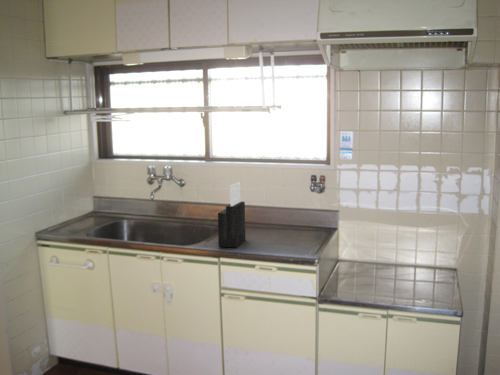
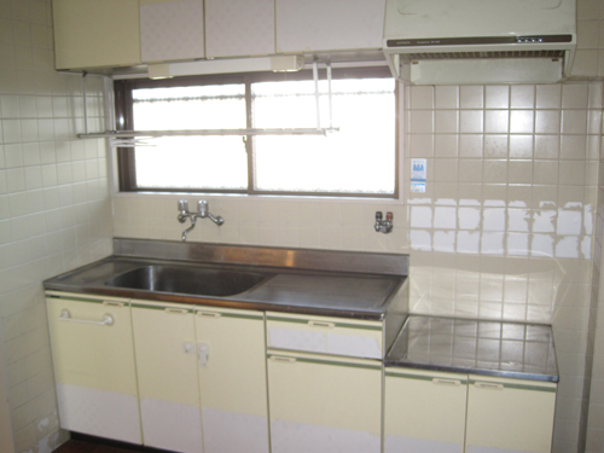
- knife block (229, 213)
